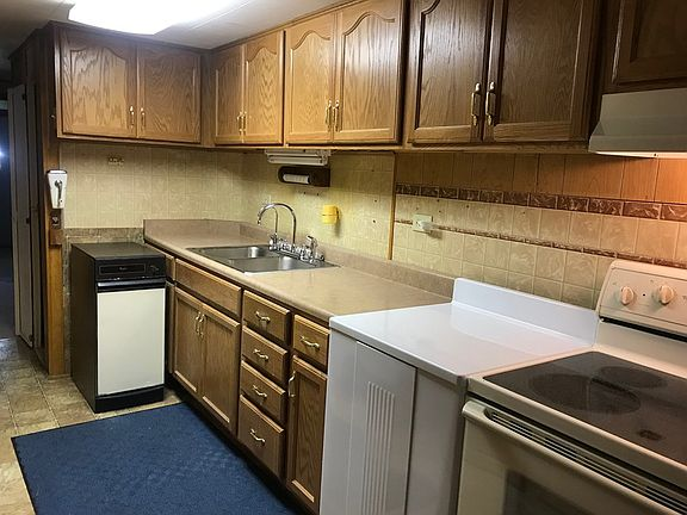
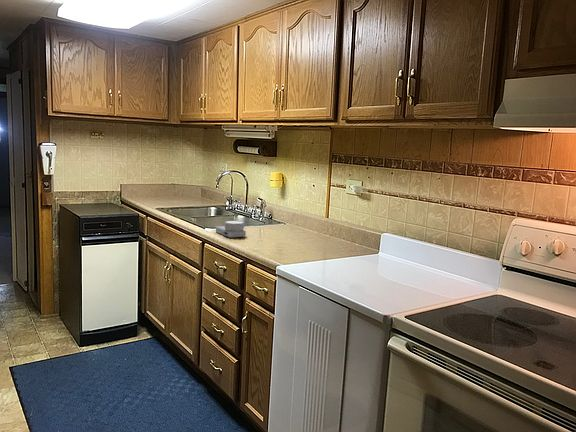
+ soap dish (230, 227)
